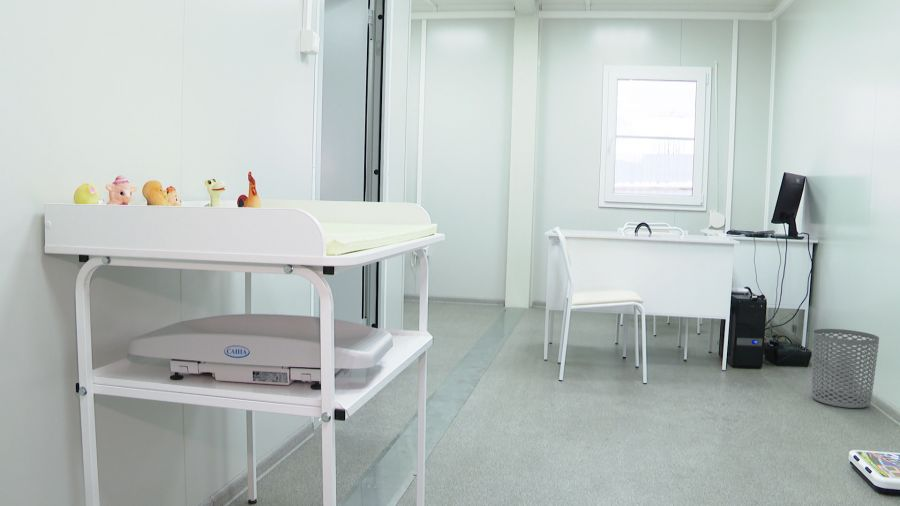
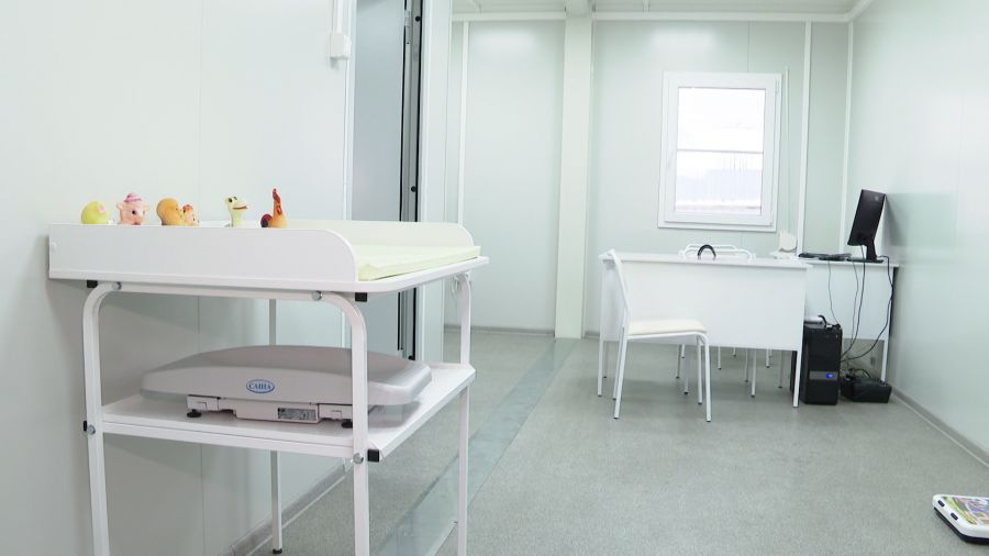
- waste bin (842, 367)
